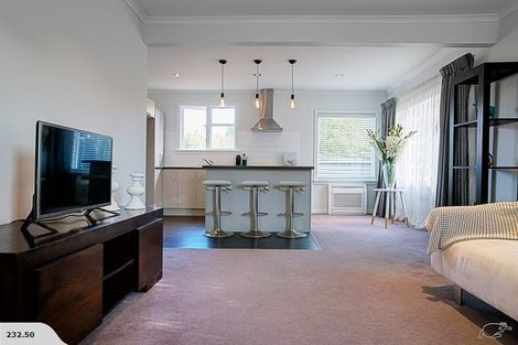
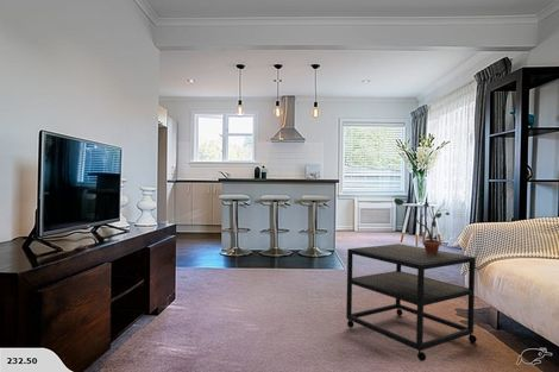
+ potted plant (425, 226)
+ side table (409, 294)
